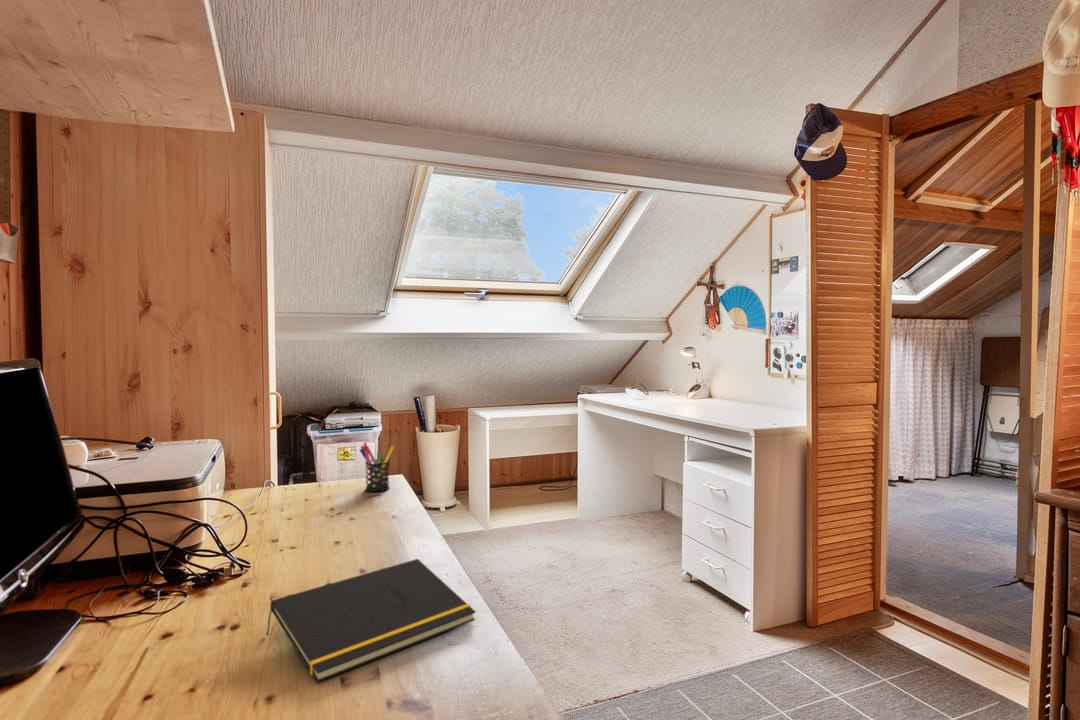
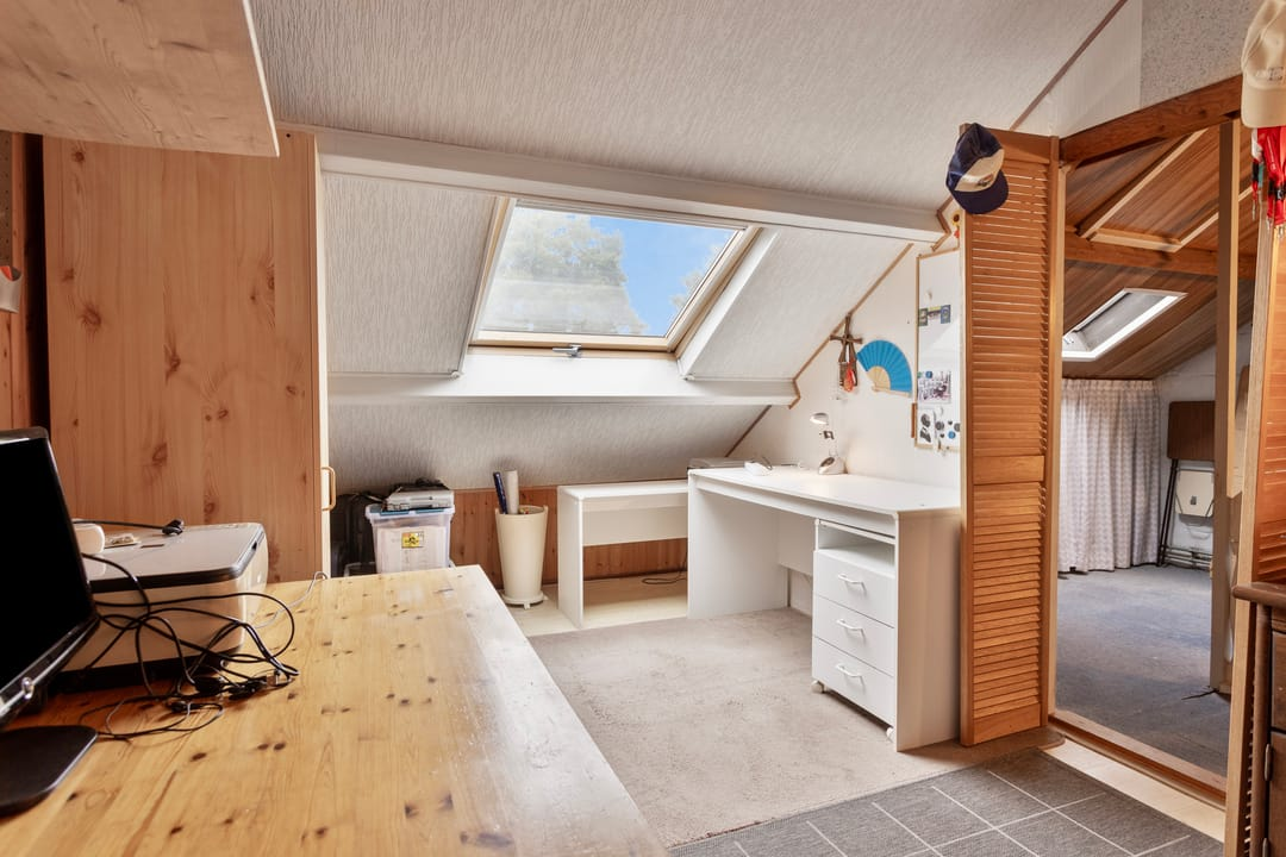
- pen holder (376, 465)
- notepad (375, 610)
